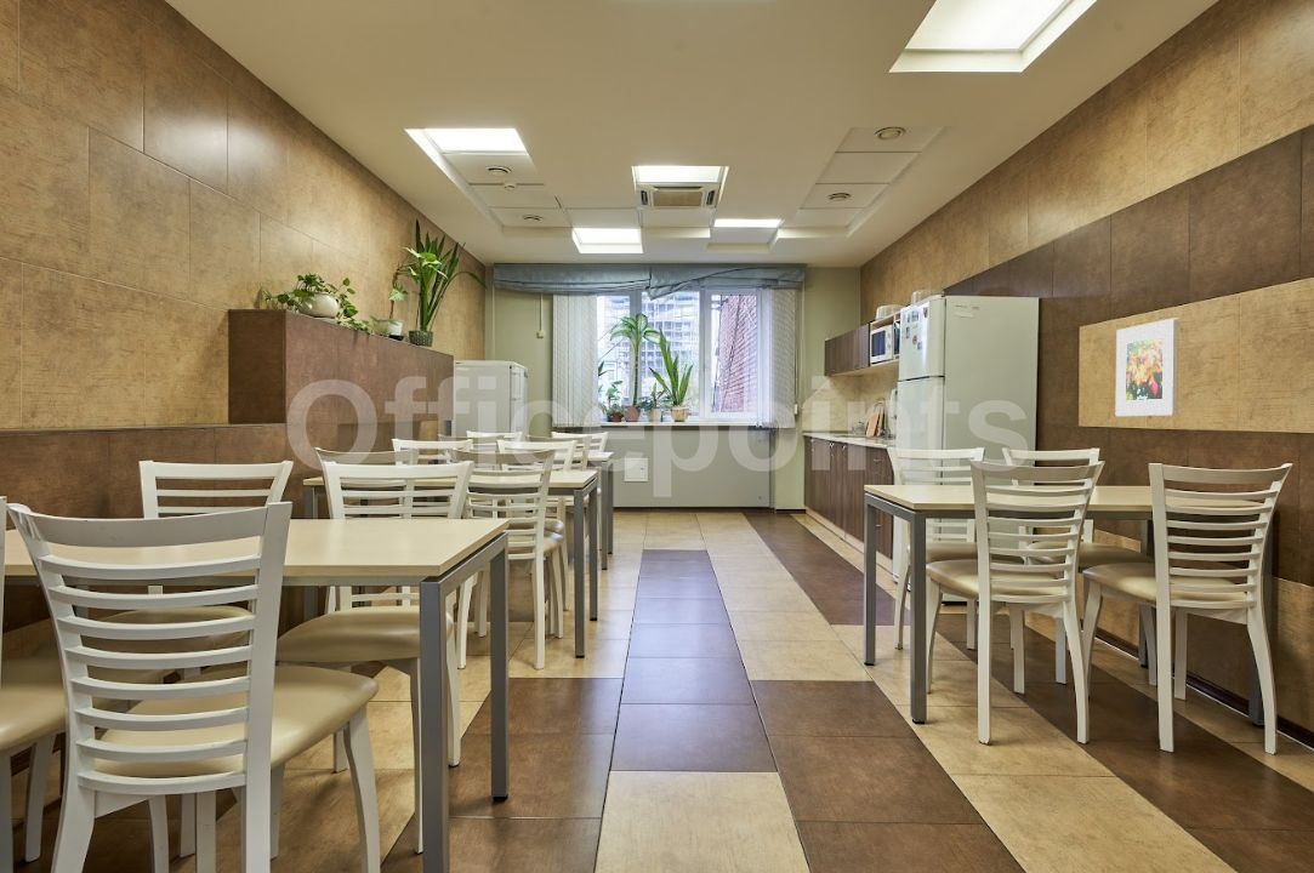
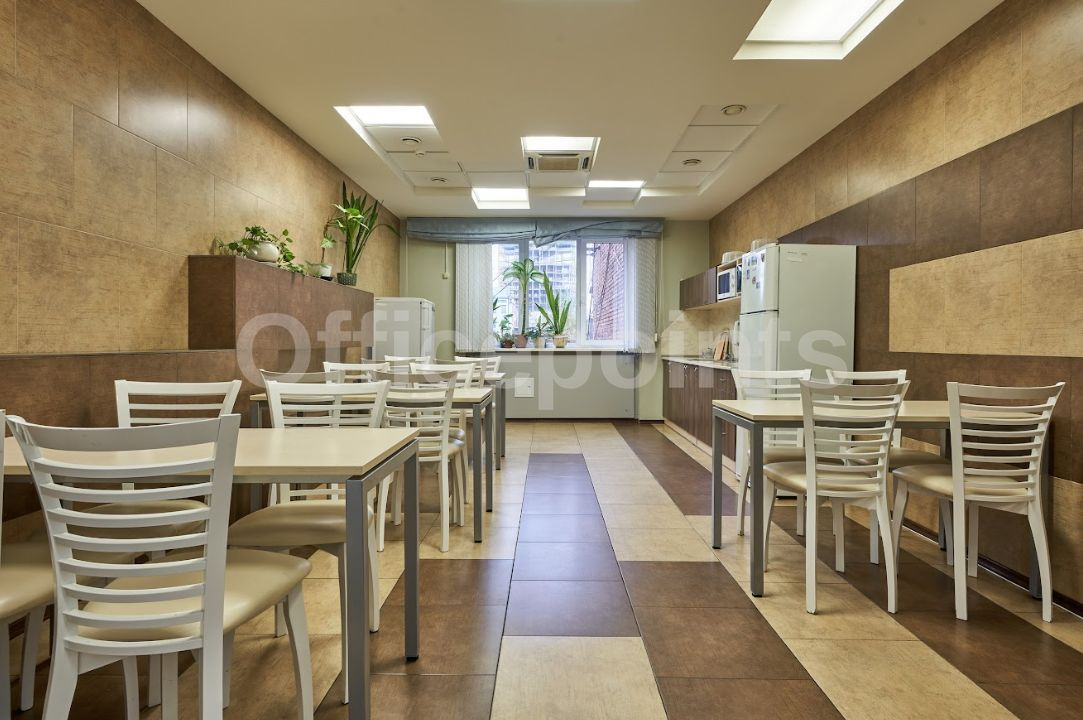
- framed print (1144, 370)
